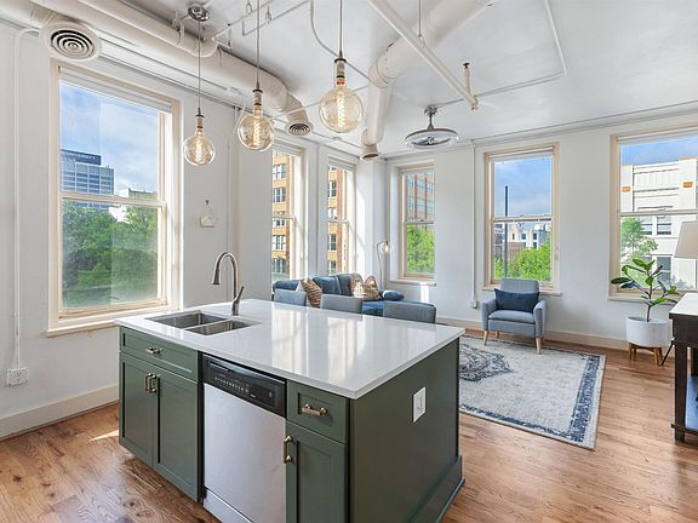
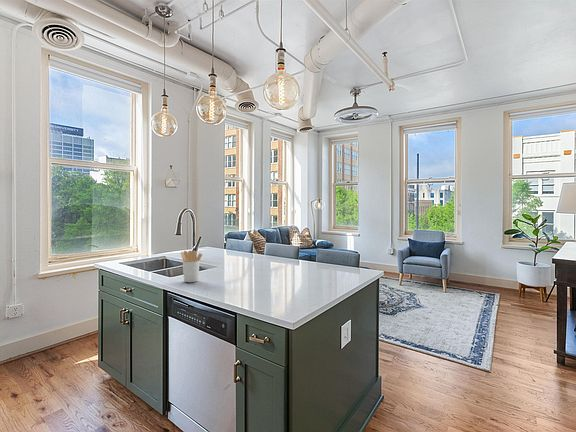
+ utensil holder (190, 265)
